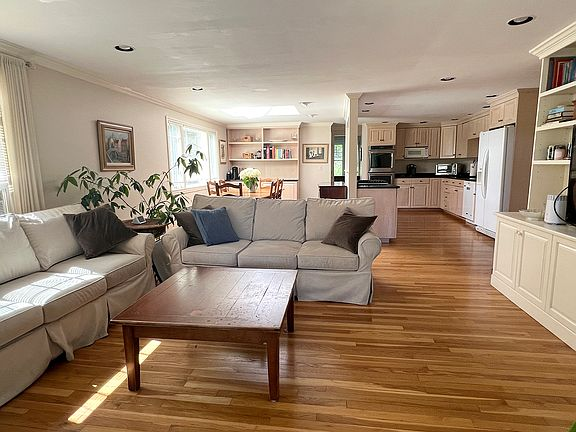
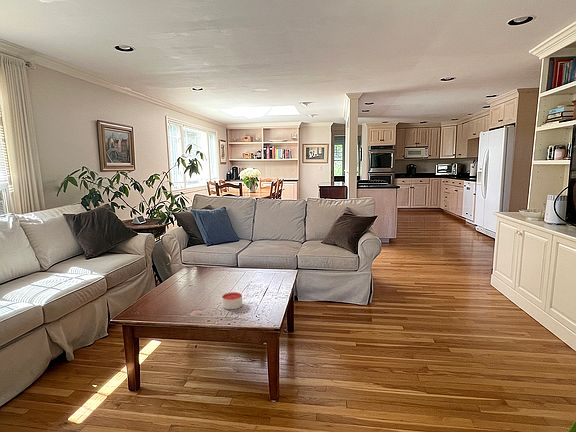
+ candle (232, 300)
